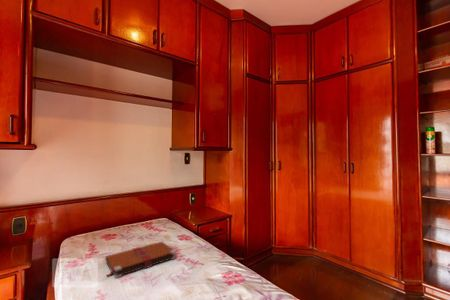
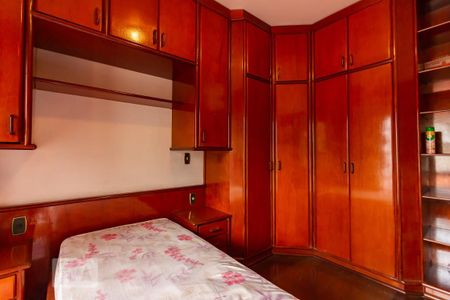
- book (138, 256)
